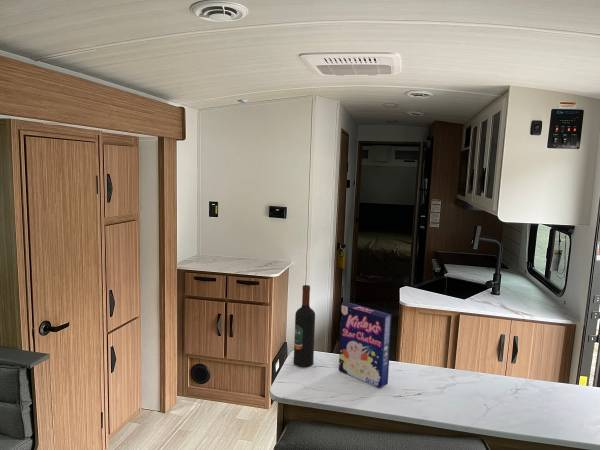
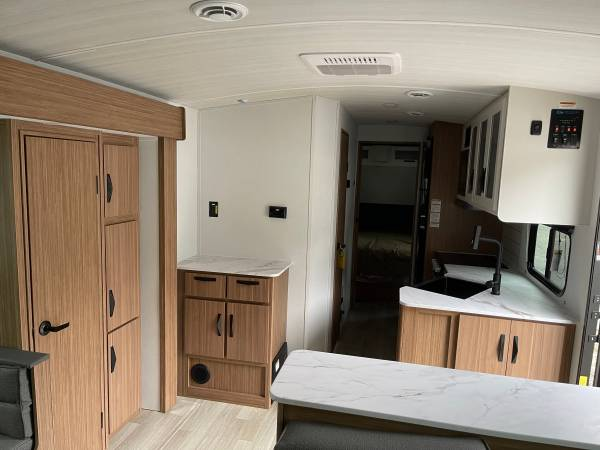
- cereal box (364, 343)
- wine bottle (304, 324)
